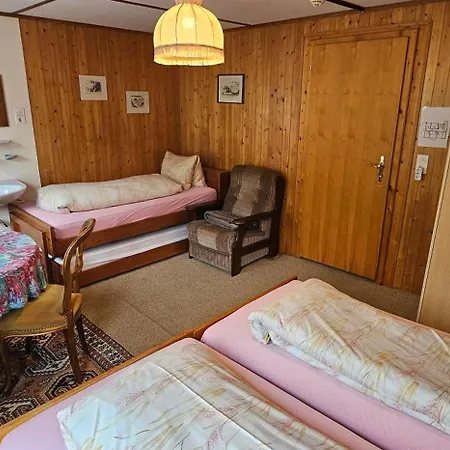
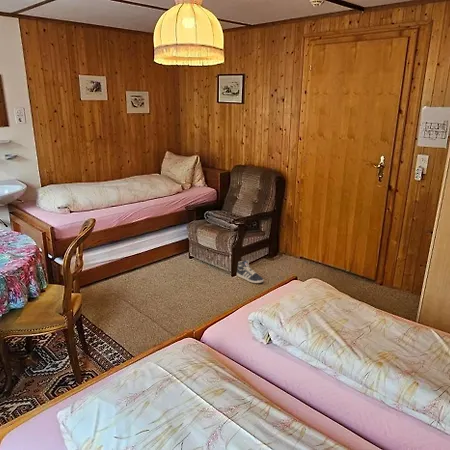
+ sneaker (249, 271)
